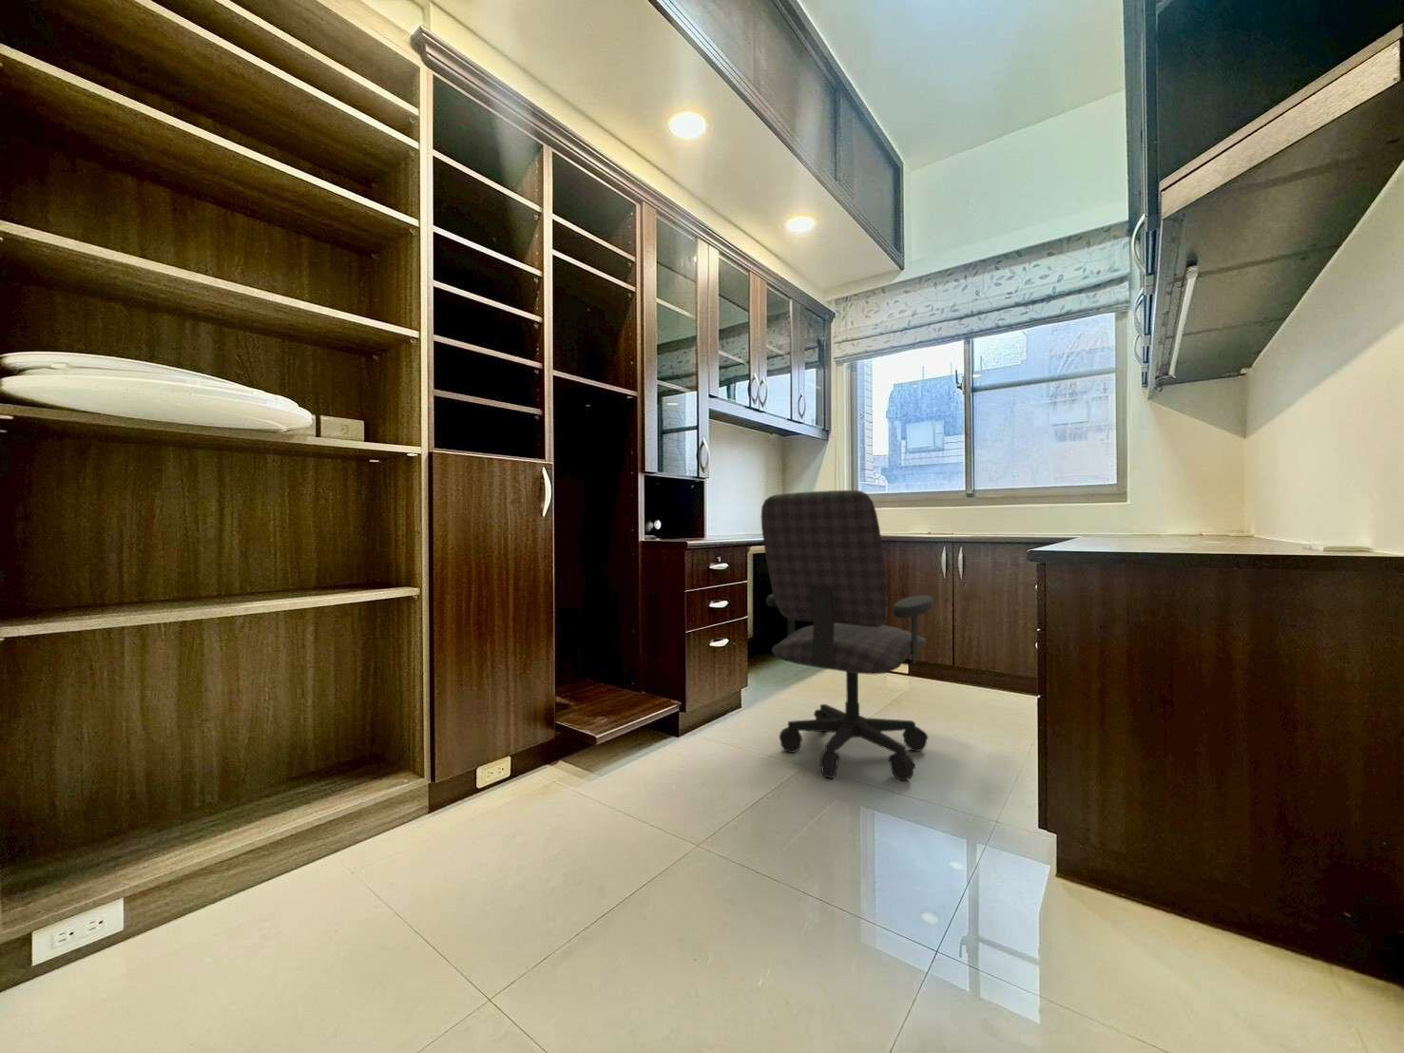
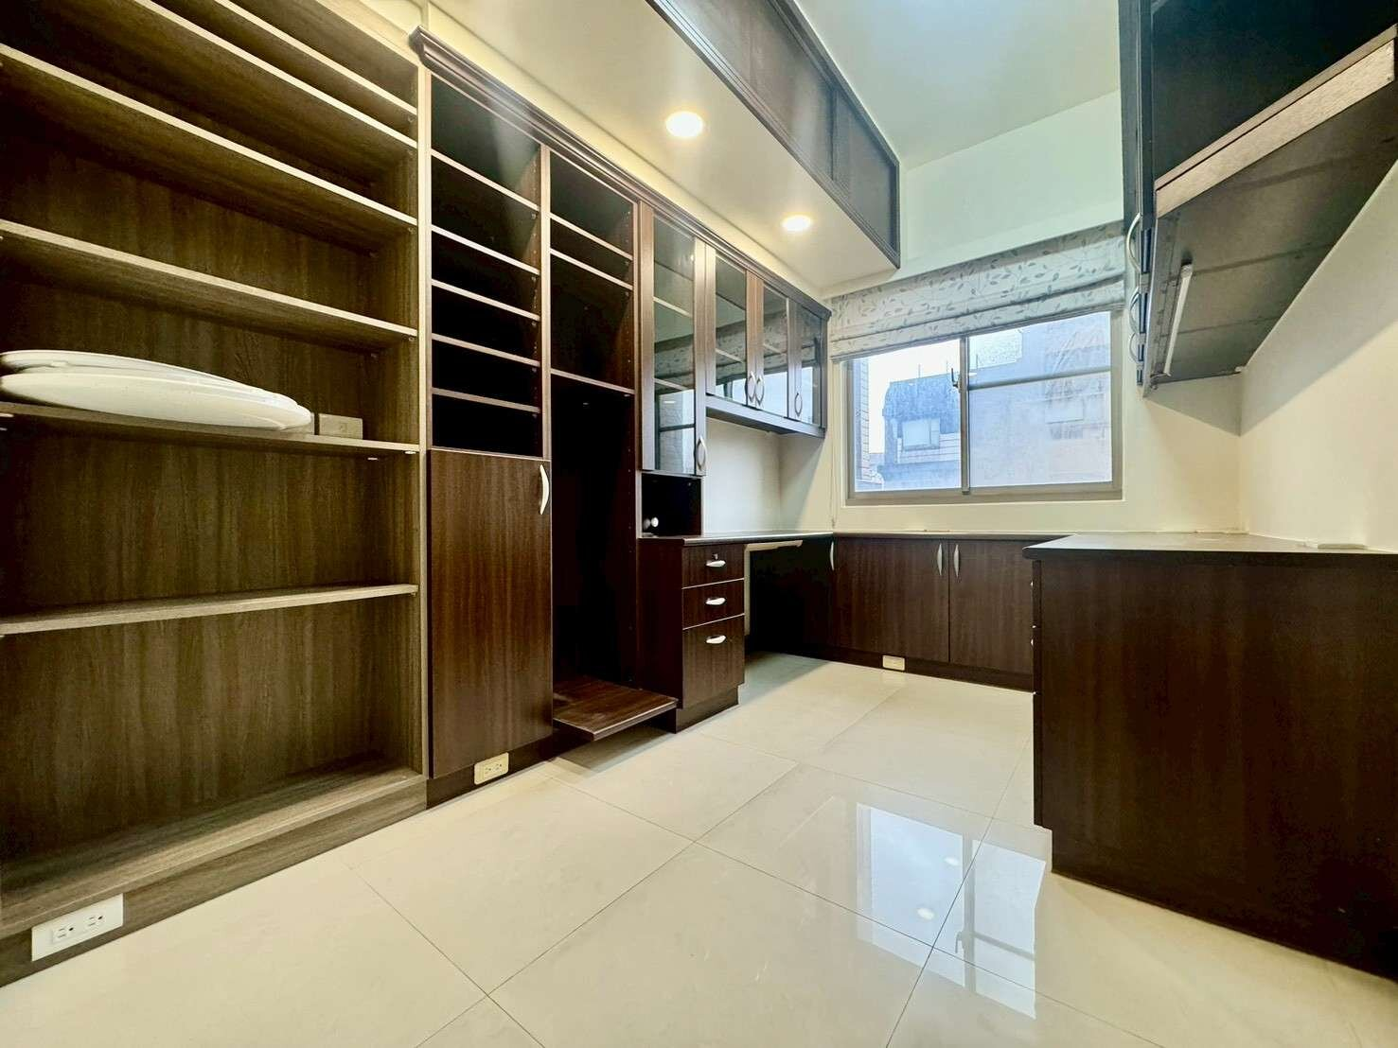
- office chair (845, 625)
